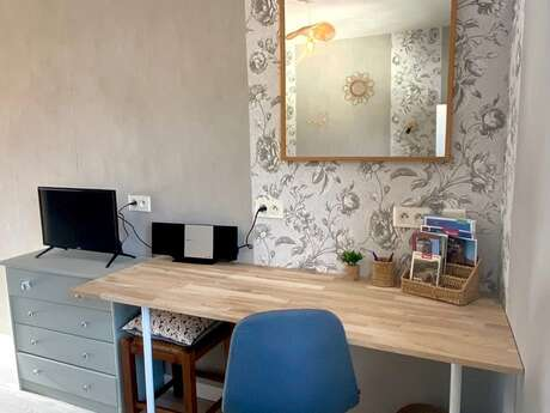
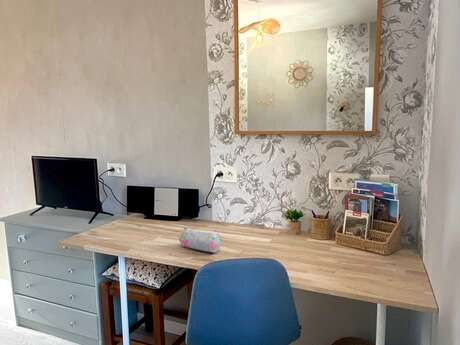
+ pencil case (200, 239)
